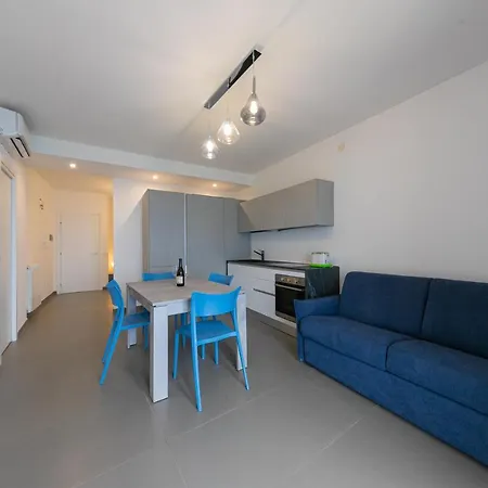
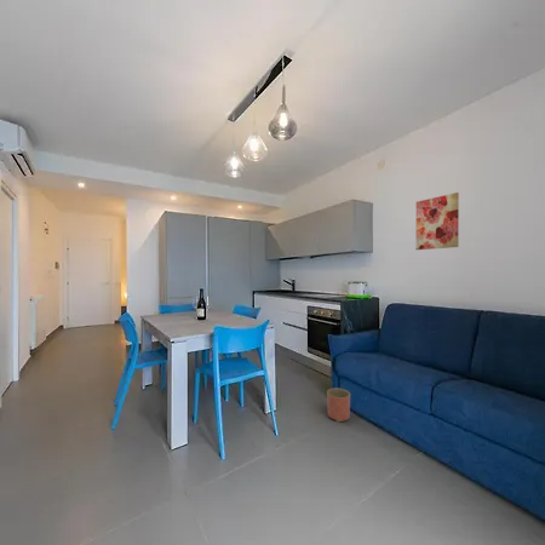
+ planter (338, 405)
+ wall art (435, 223)
